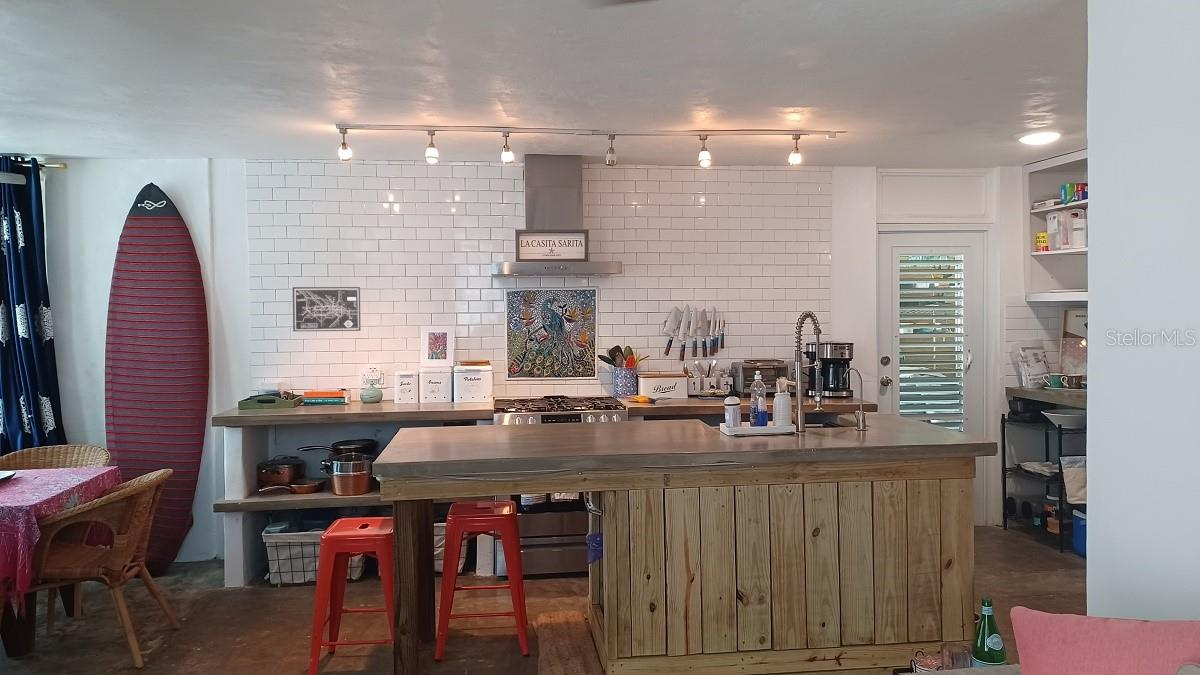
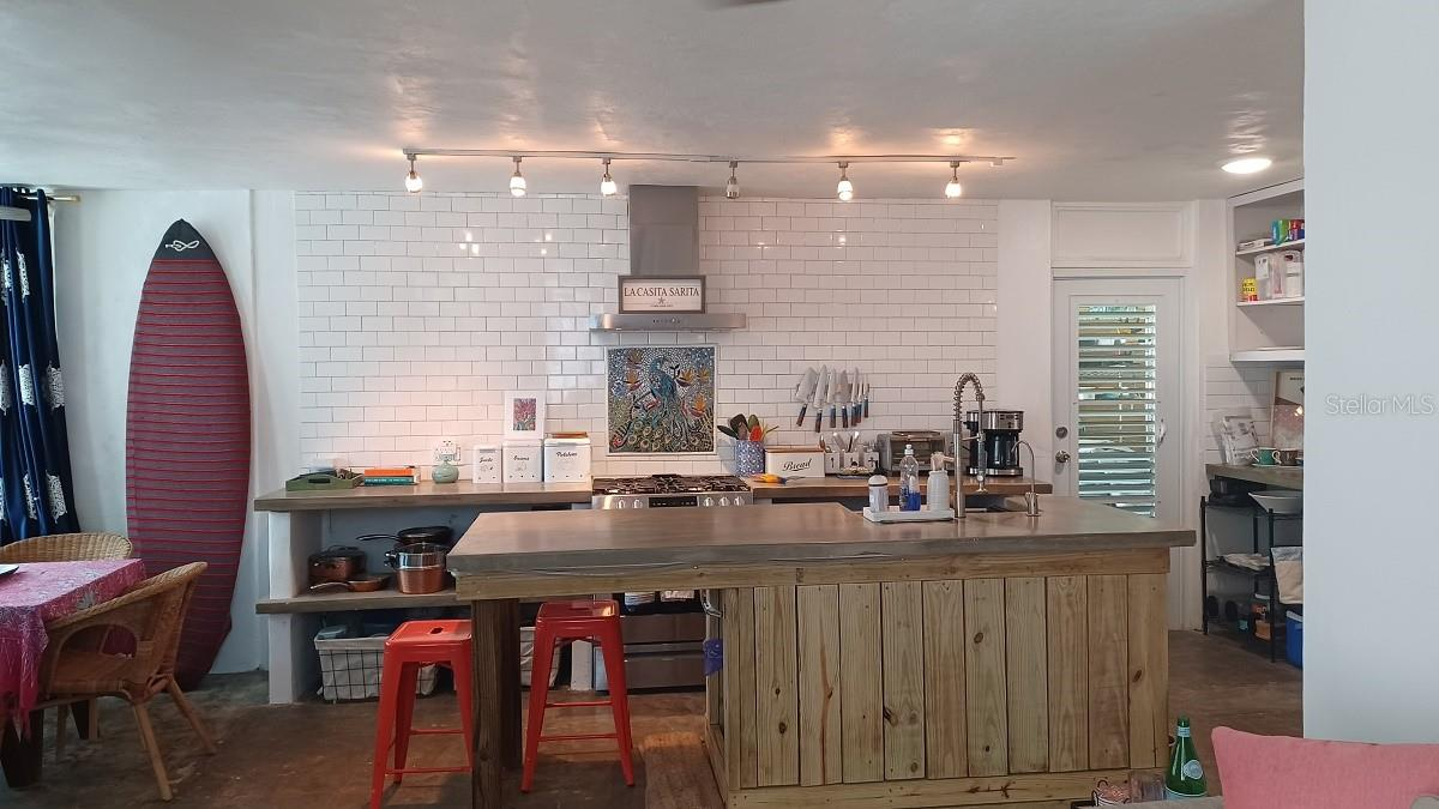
- wall art (326, 309)
